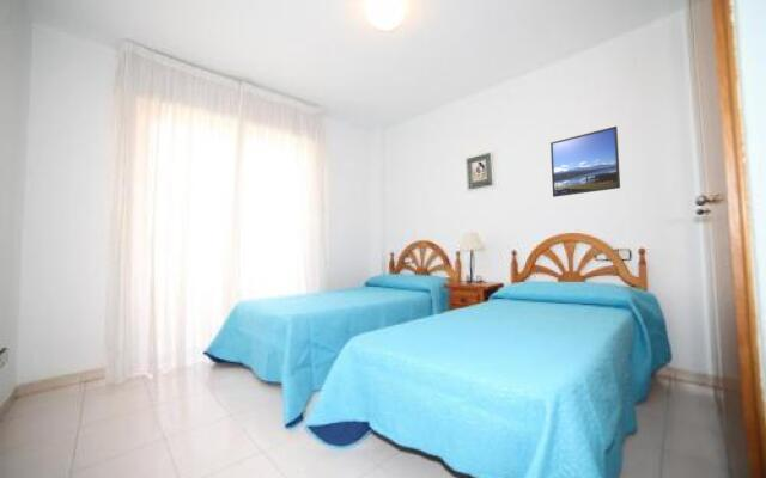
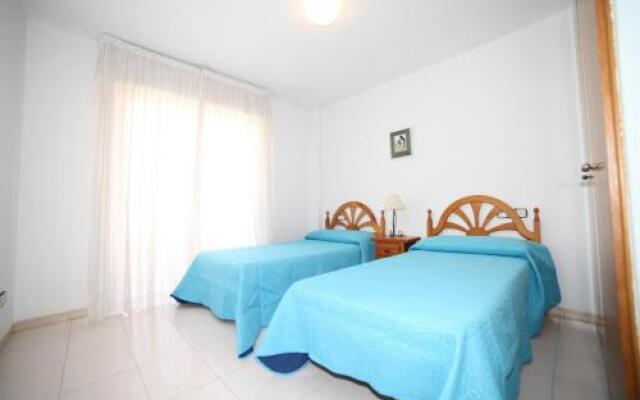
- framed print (583, 164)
